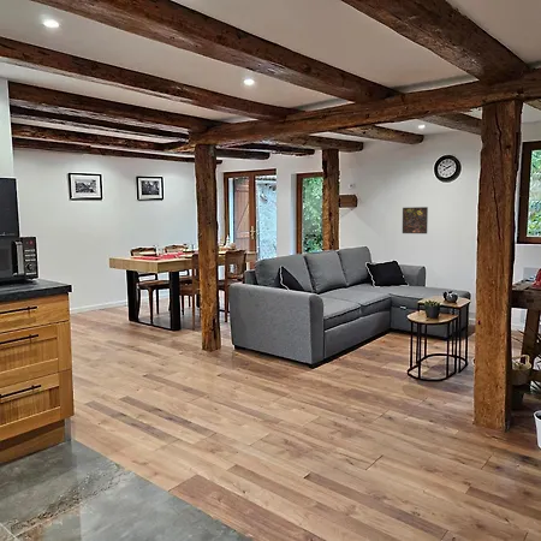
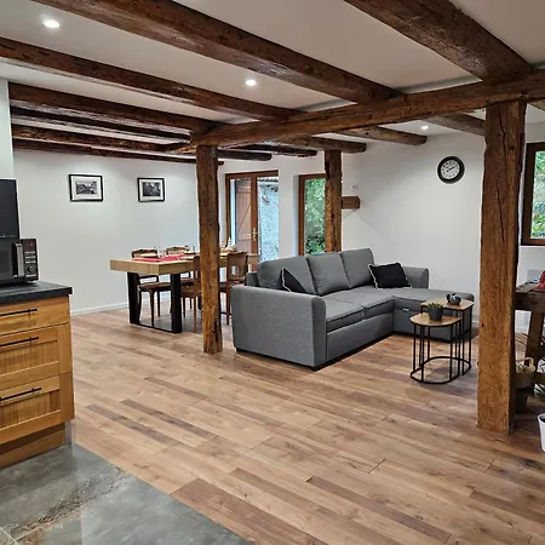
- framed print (415, 220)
